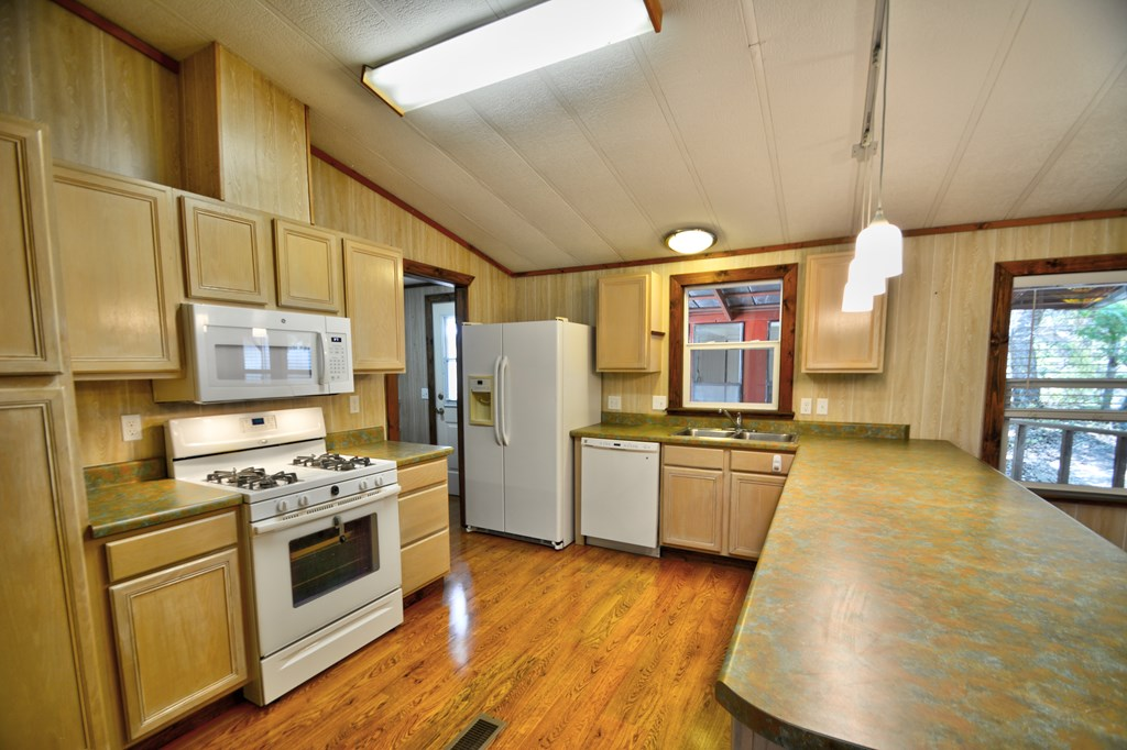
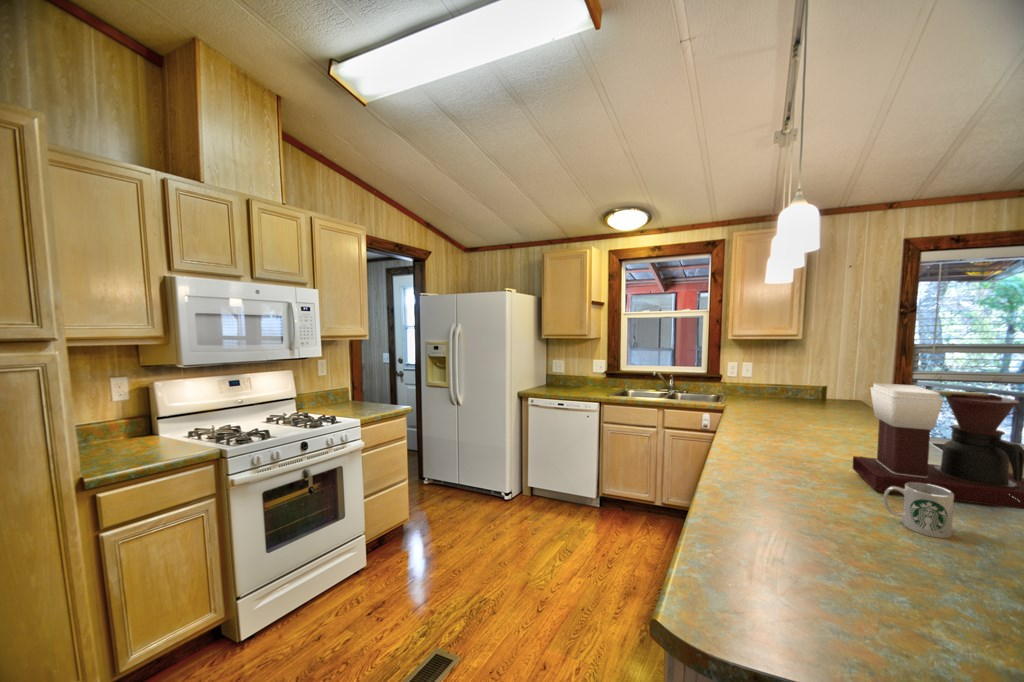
+ coffee maker (946, 442)
+ mug (916, 506)
